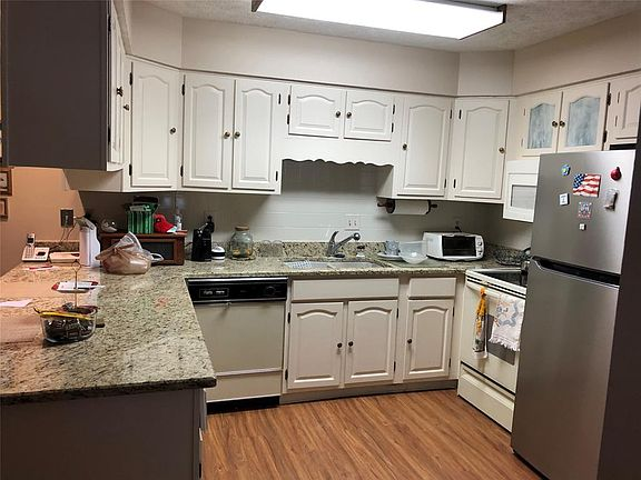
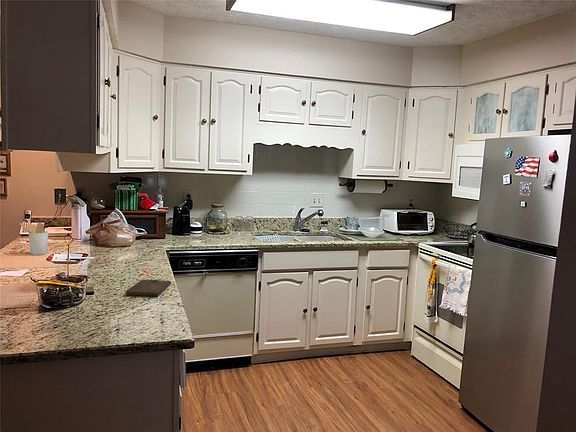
+ utensil holder (33, 237)
+ cutting board (149, 287)
